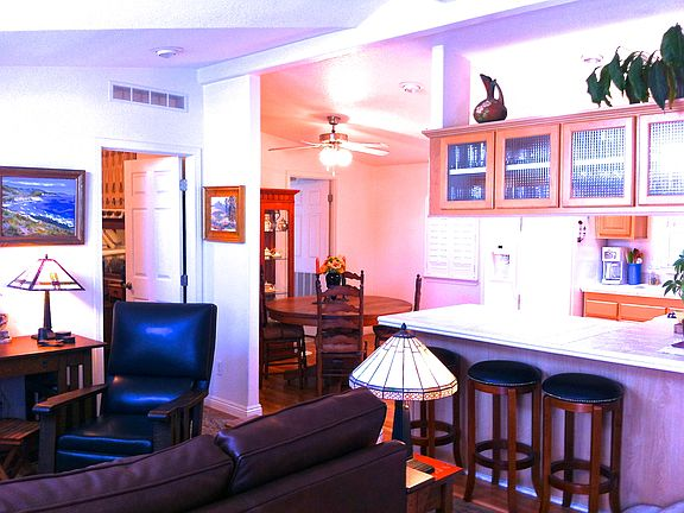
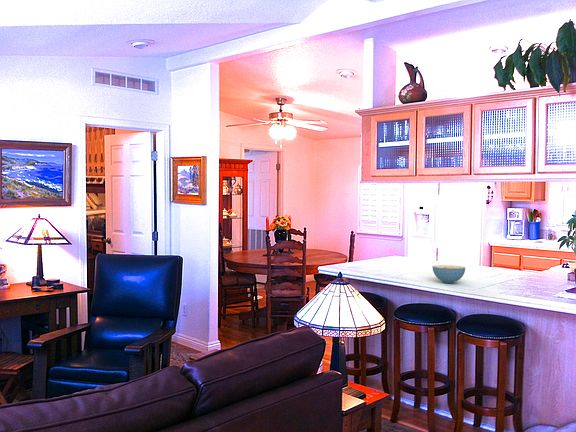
+ cereal bowl (448, 274)
